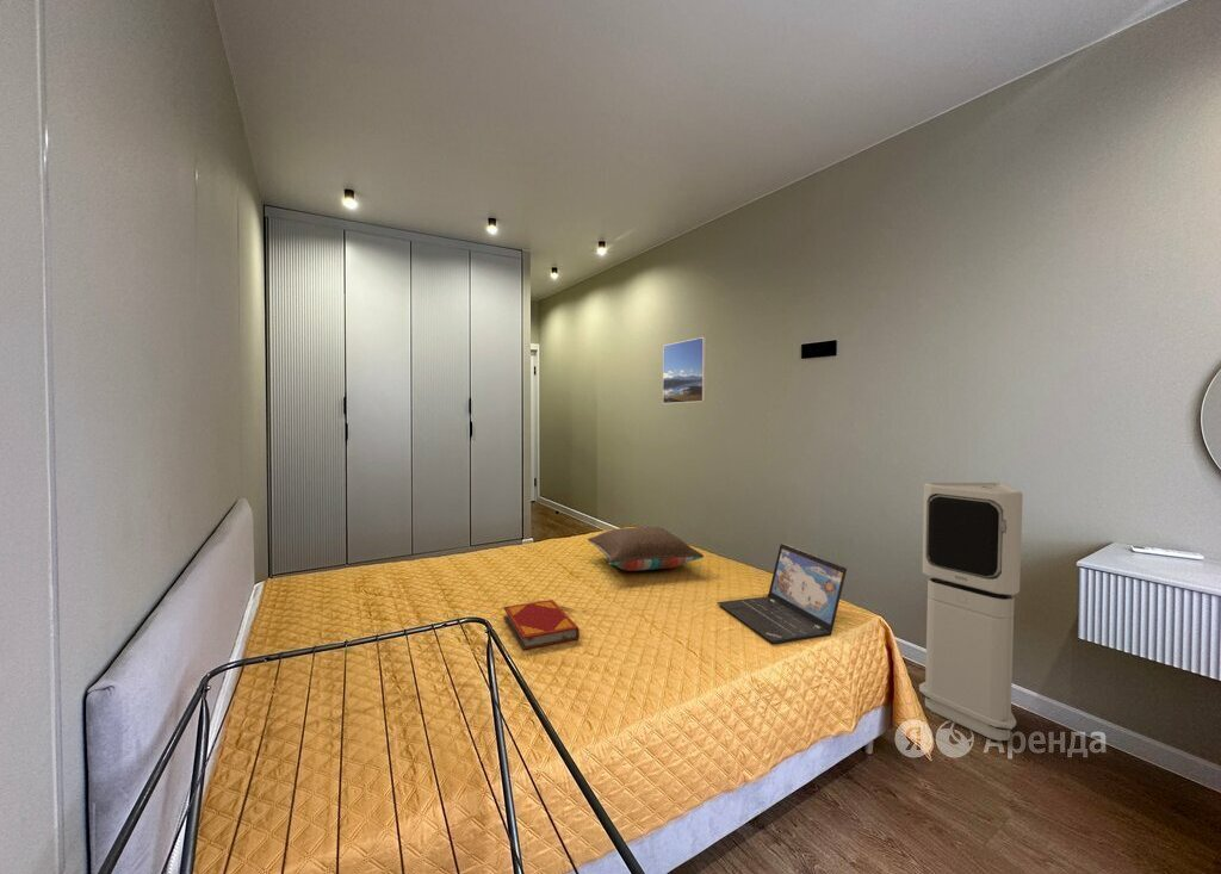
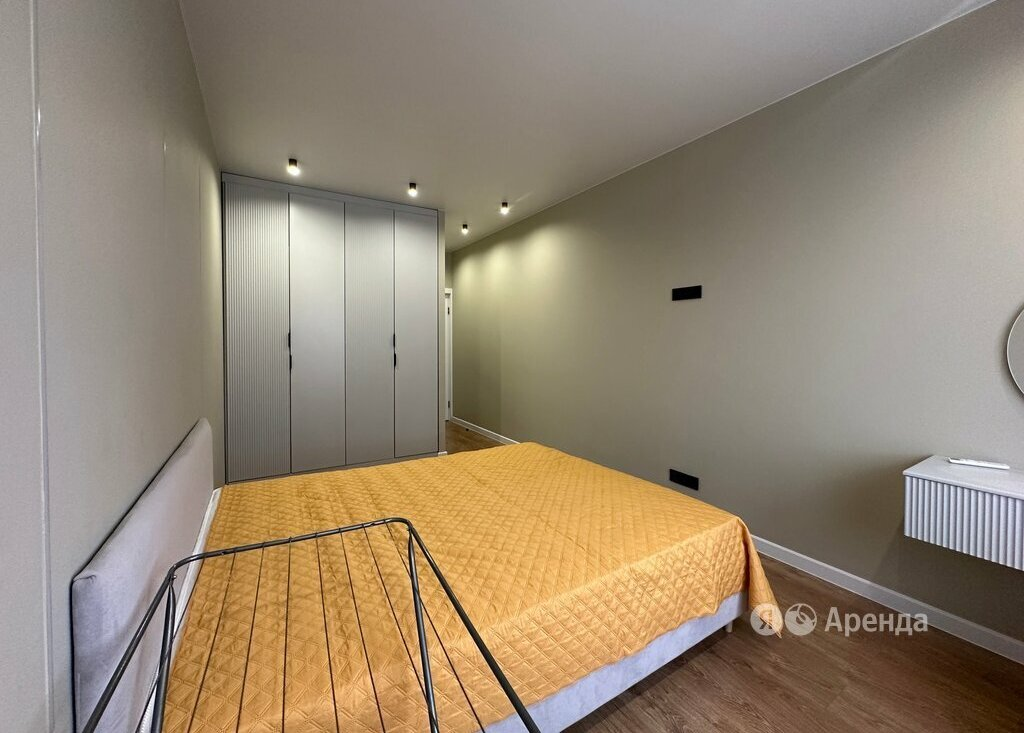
- pillow (642, 547)
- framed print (683, 372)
- hardback book (539, 621)
- air purifier (979, 599)
- laptop (776, 587)
